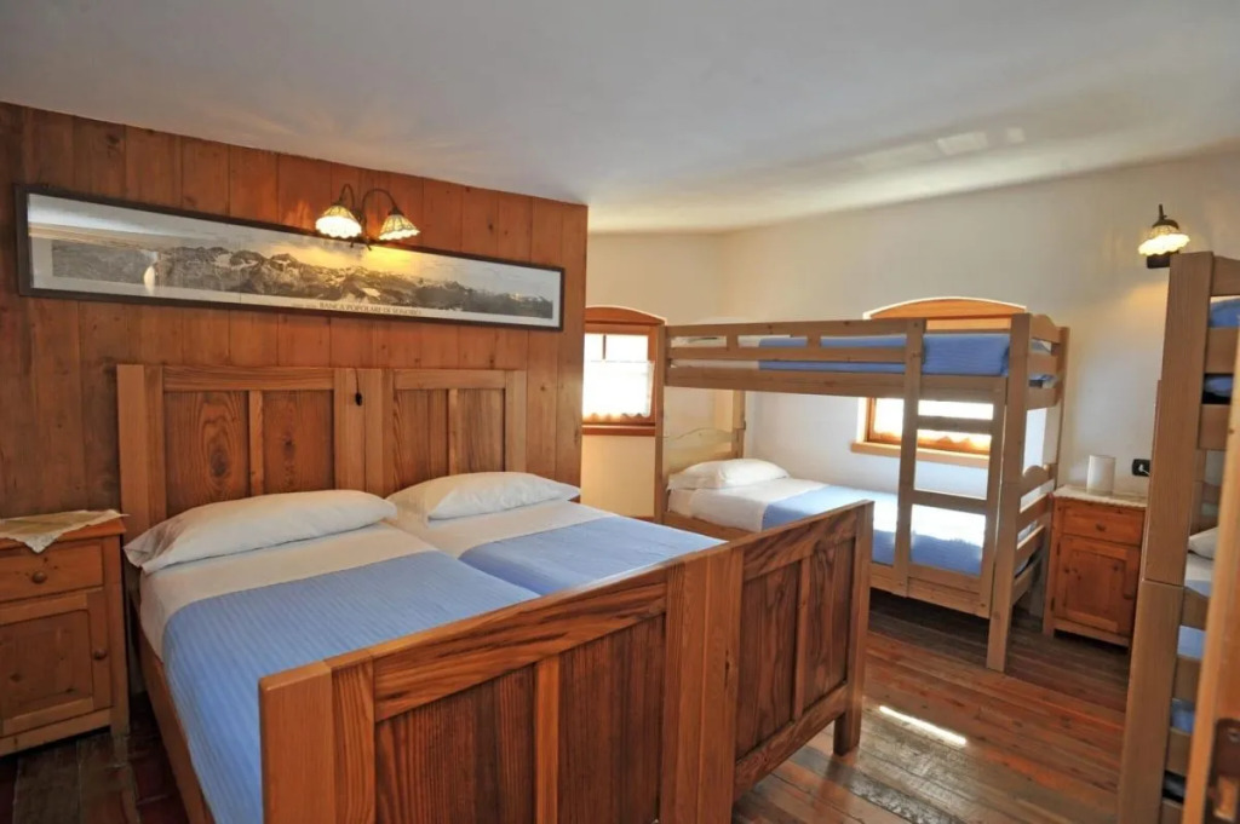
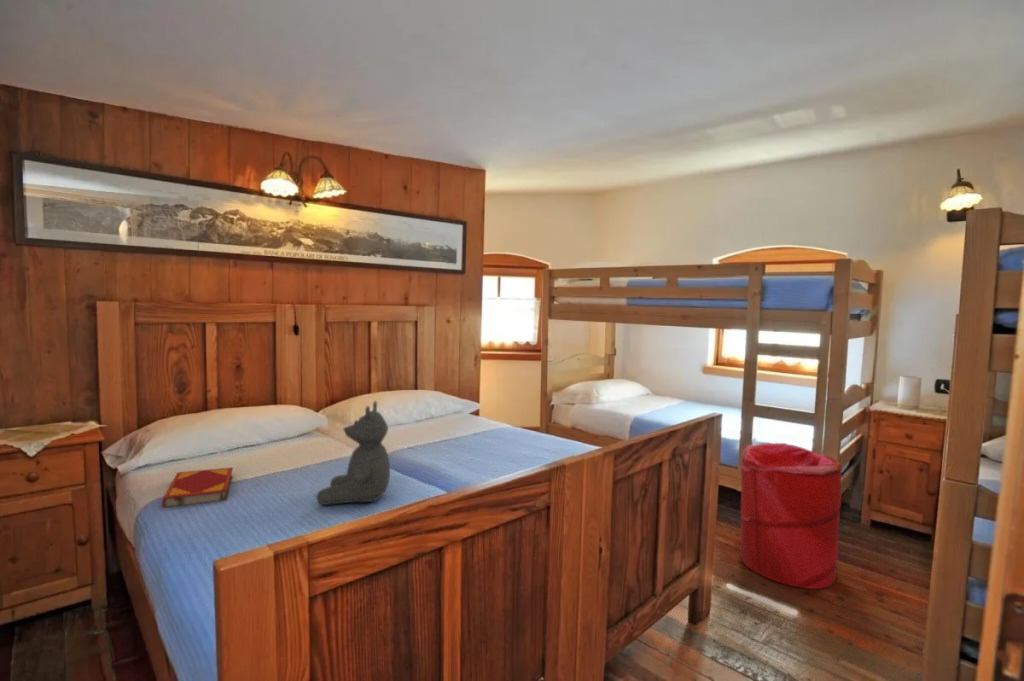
+ teddy bear (356, 451)
+ hardback book (200, 486)
+ laundry hamper (787, 510)
